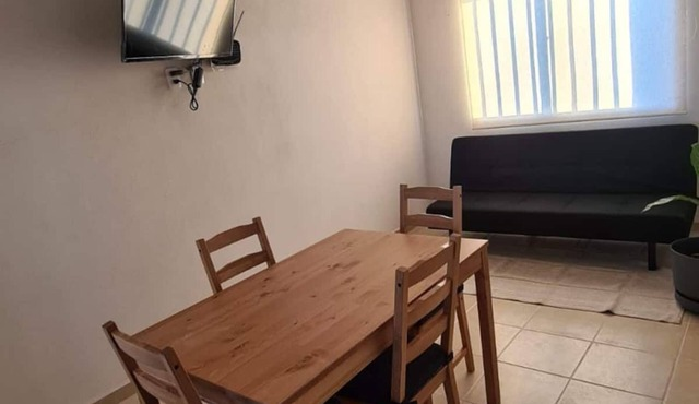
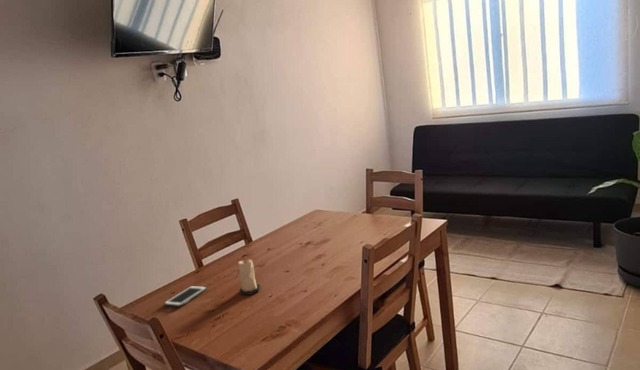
+ candle (247, 274)
+ cell phone (186, 296)
